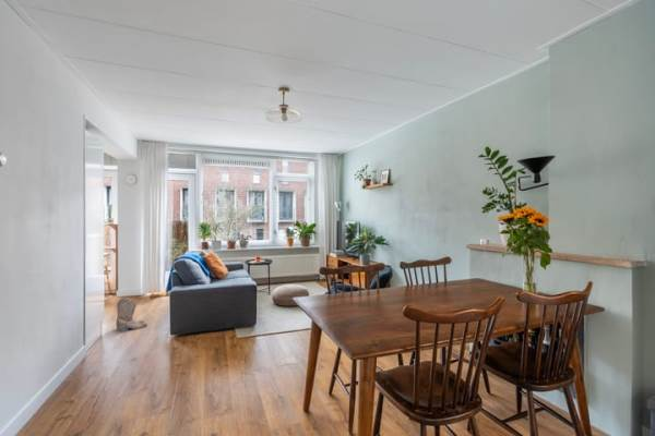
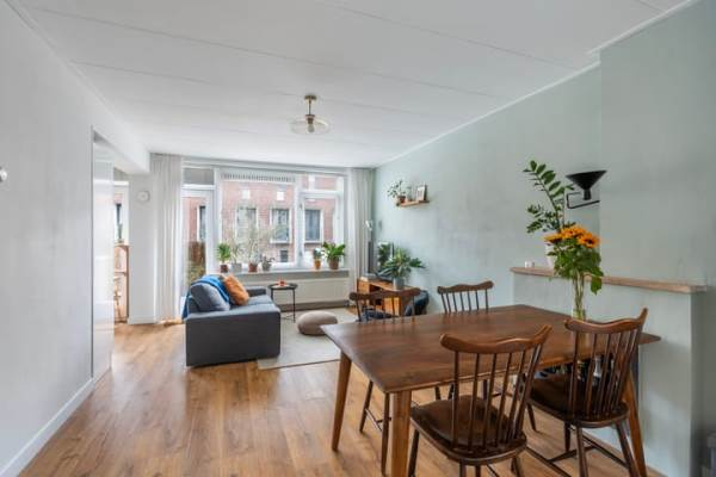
- boots (132, 312)
